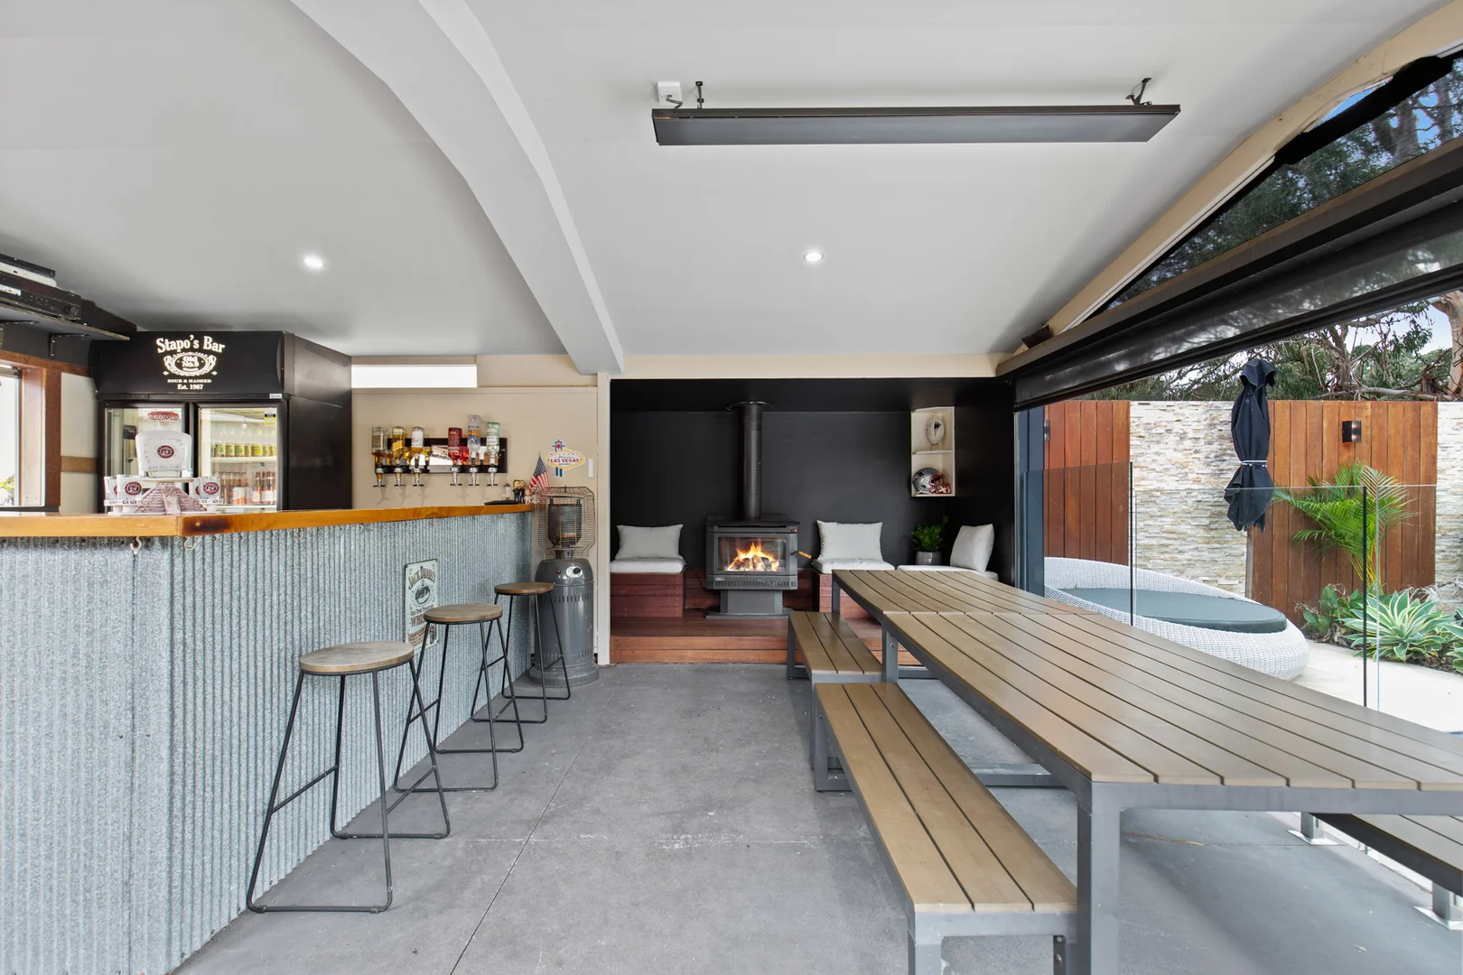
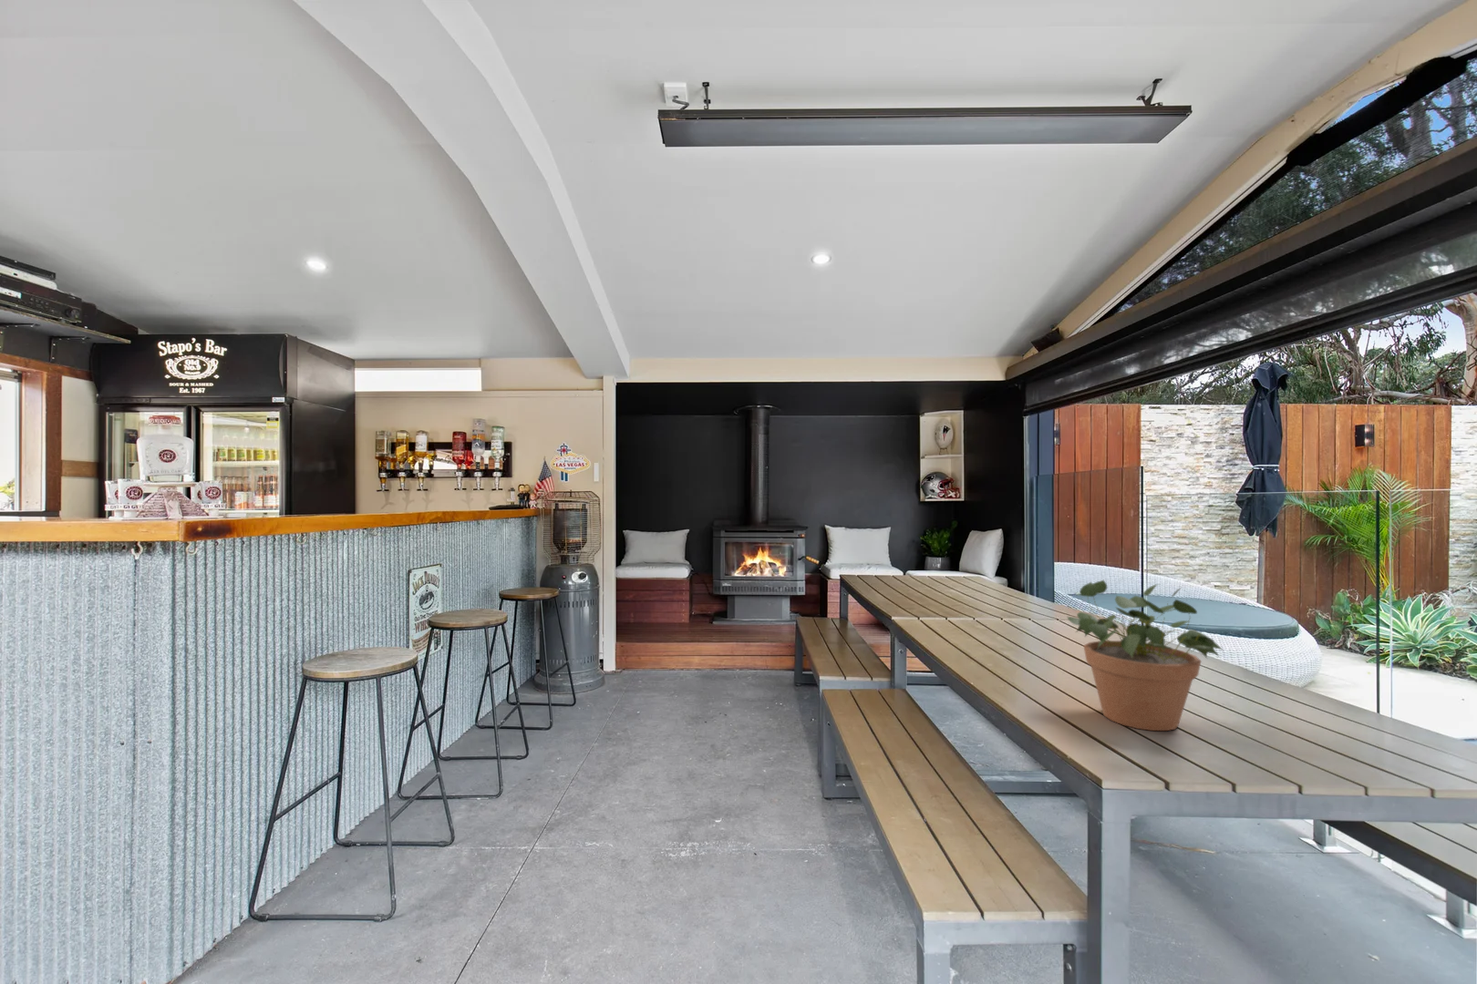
+ potted plant (1148, 656)
